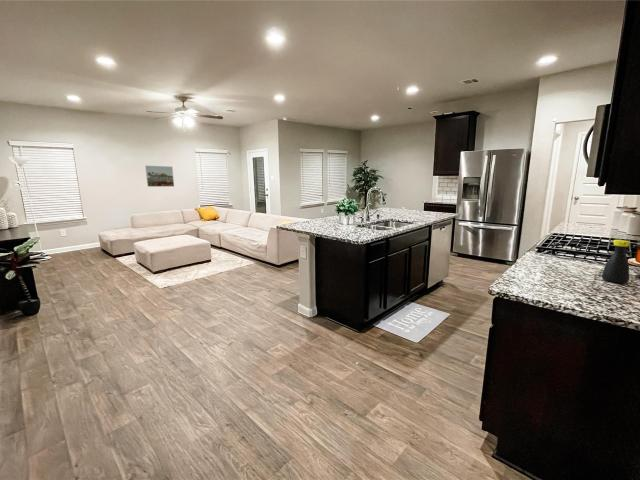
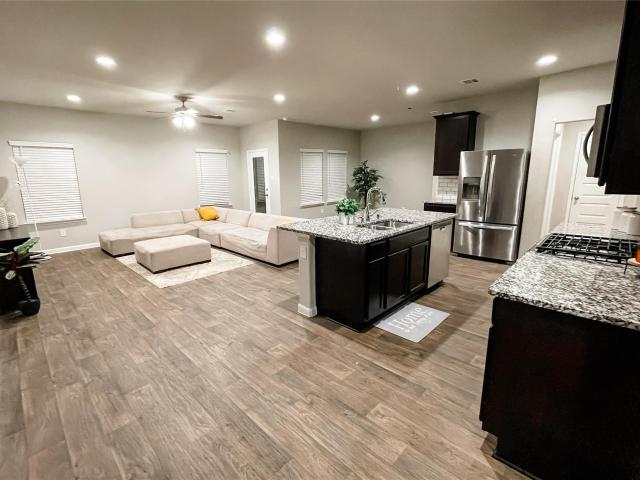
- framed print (160, 176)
- bottle (618, 260)
